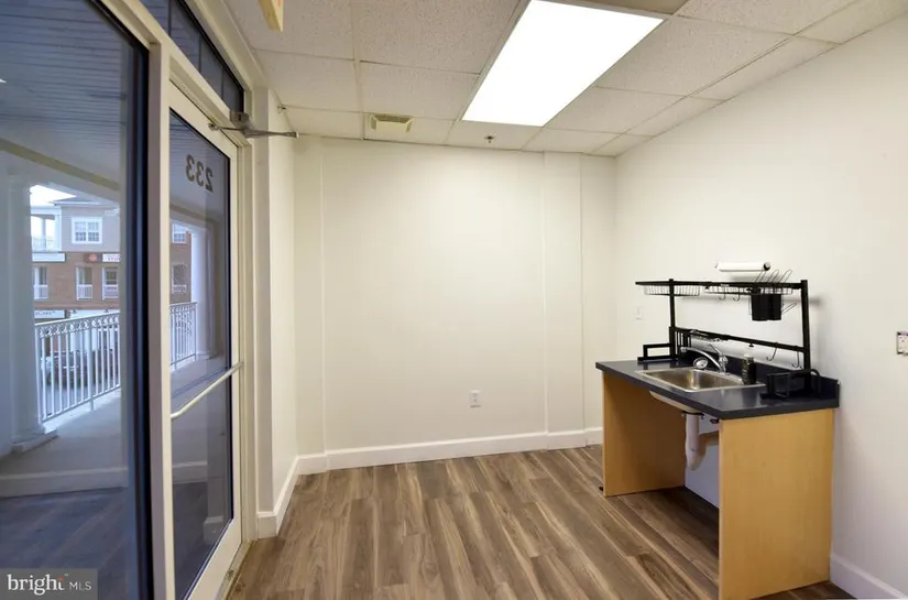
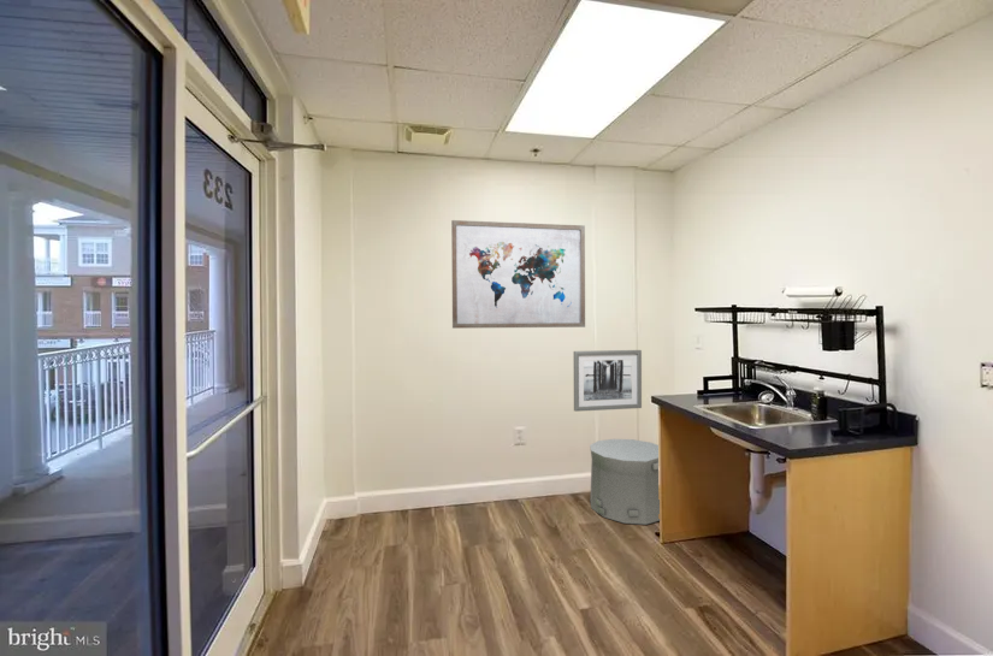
+ wall art (520, 274)
+ wall art (608, 379)
+ trash can (628, 478)
